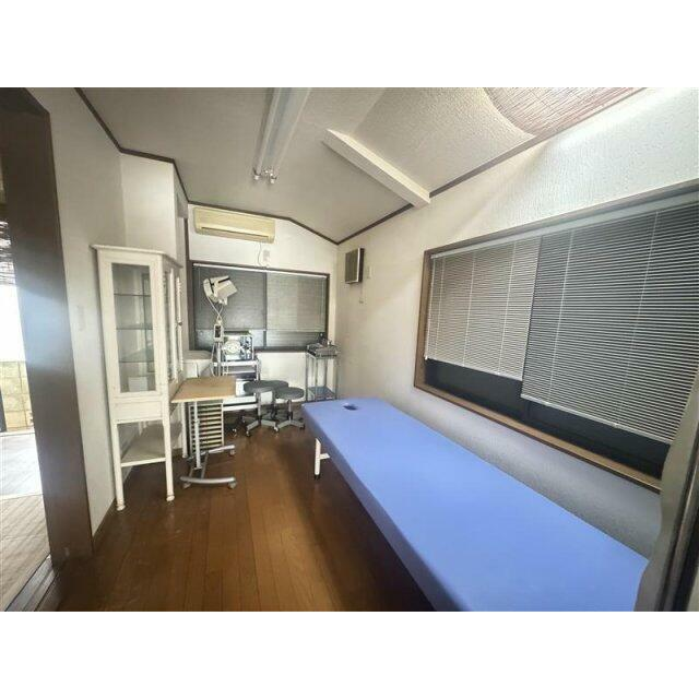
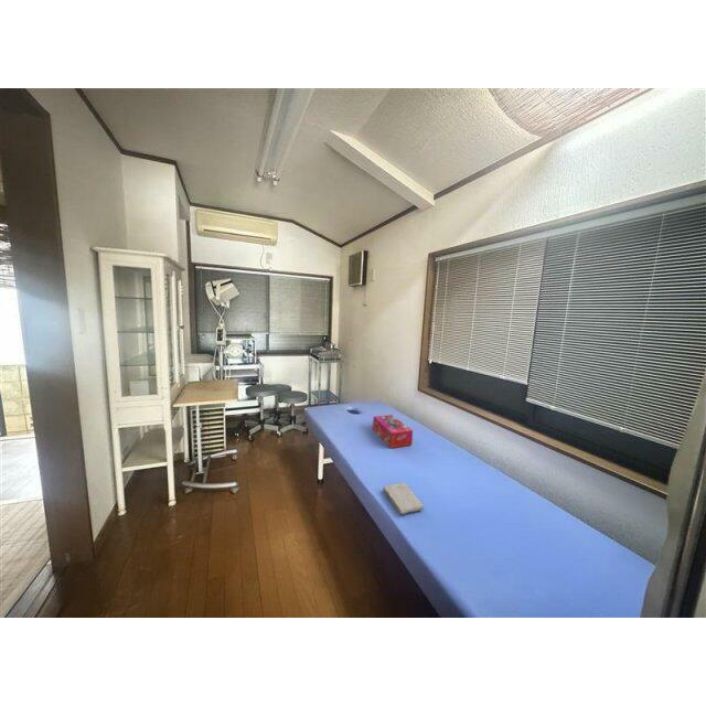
+ washcloth (402, 496)
+ tissue box (391, 429)
